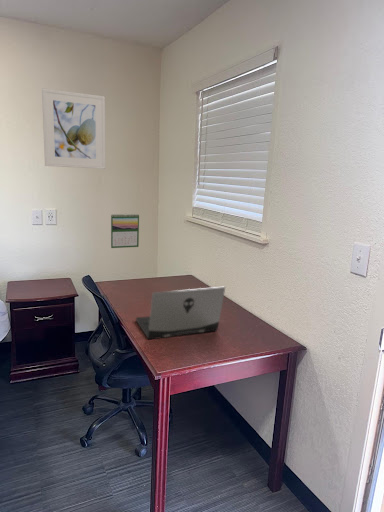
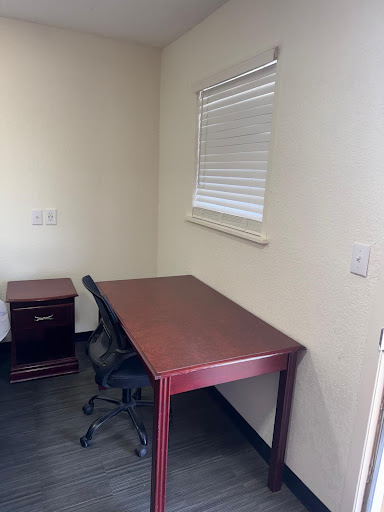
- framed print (75, 130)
- calendar (125, 230)
- laptop (178, 304)
